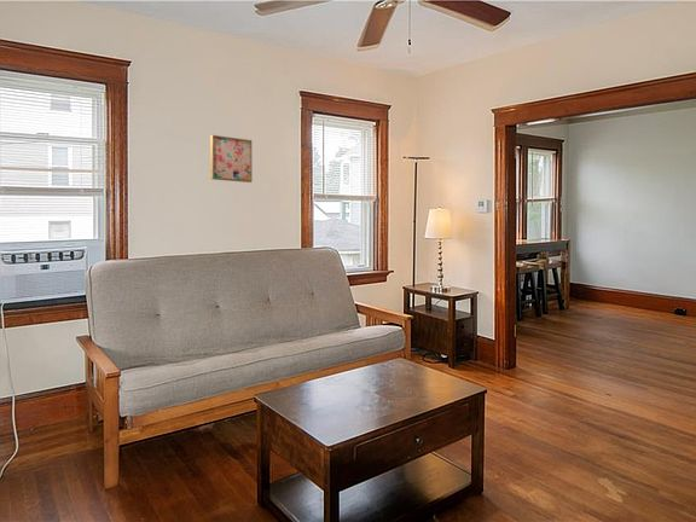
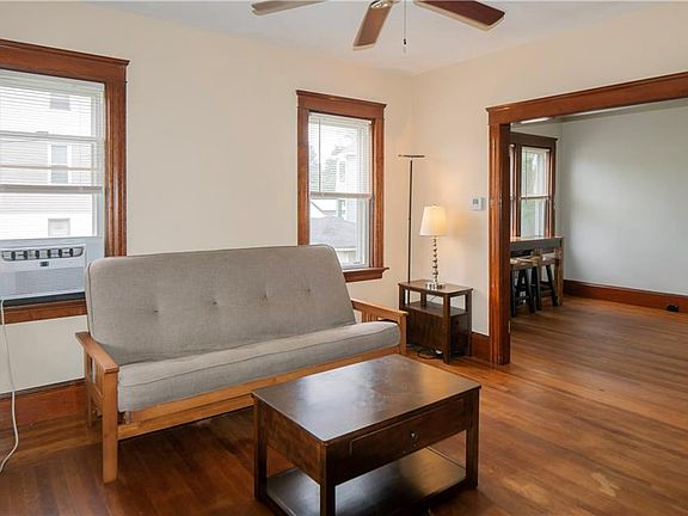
- wall art (231, 158)
